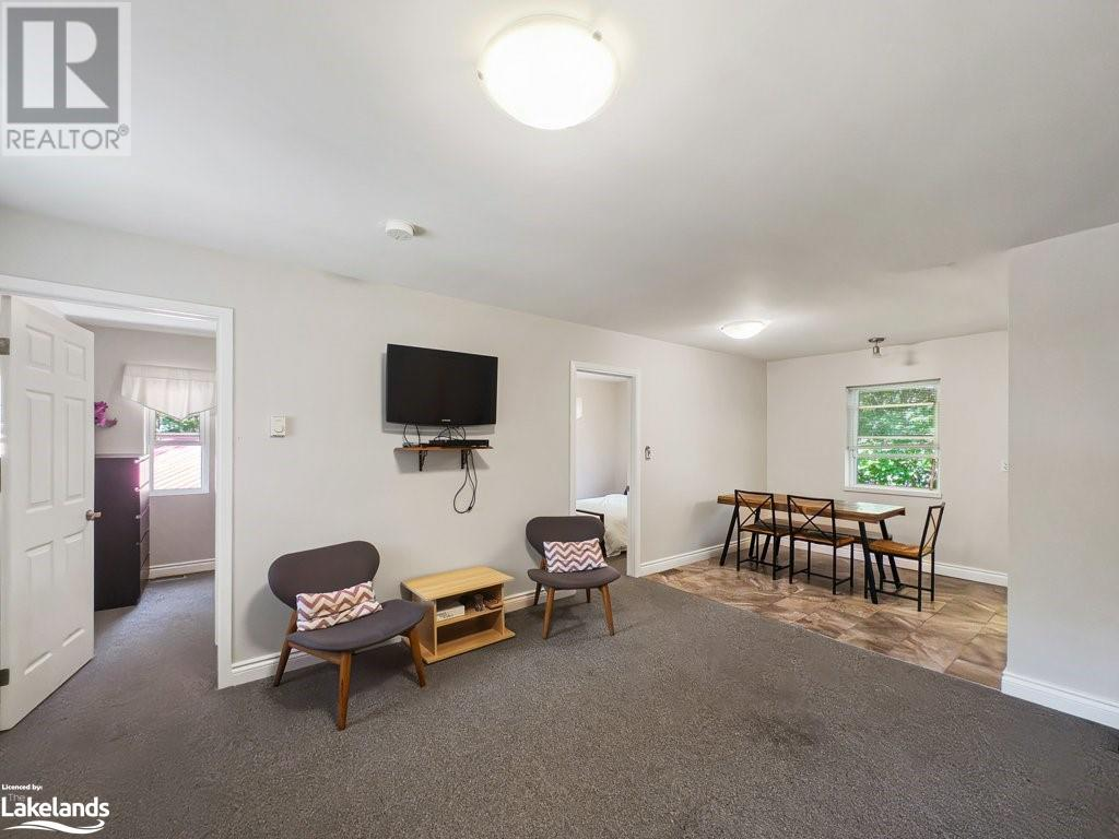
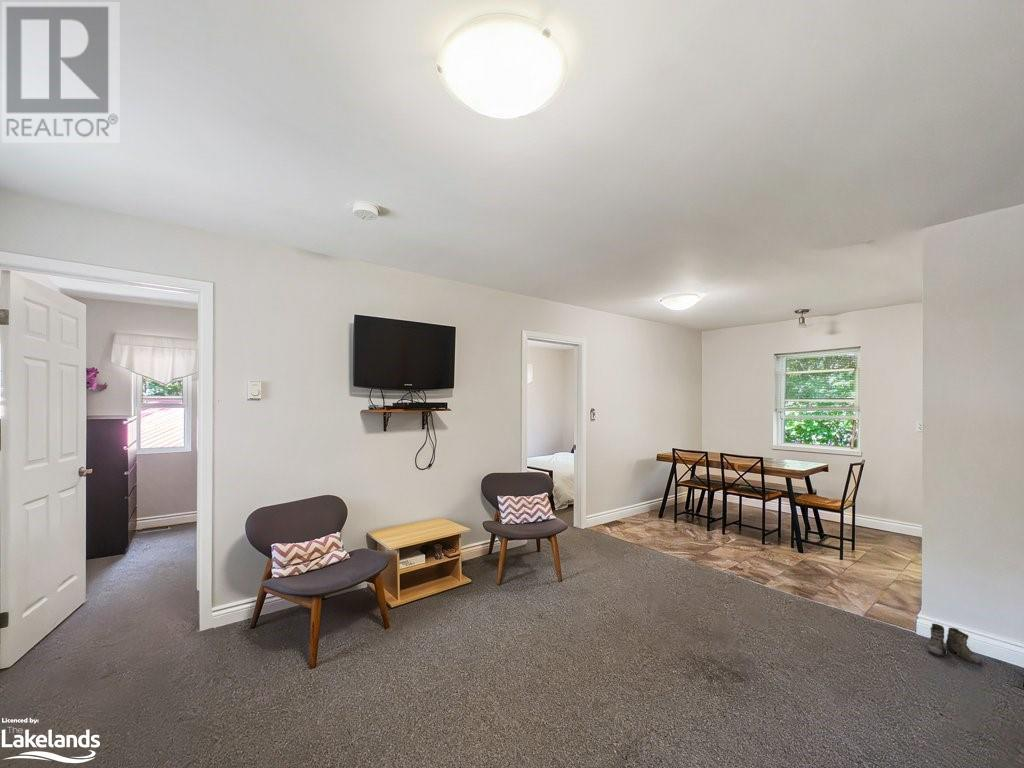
+ boots (948, 642)
